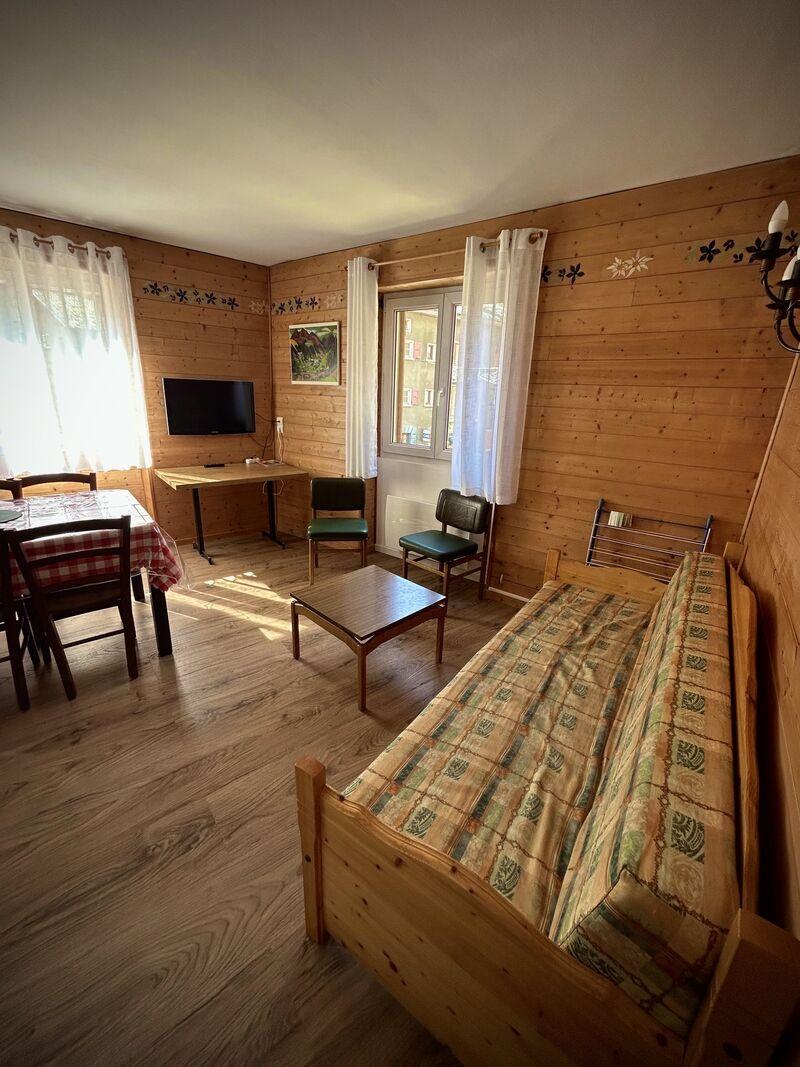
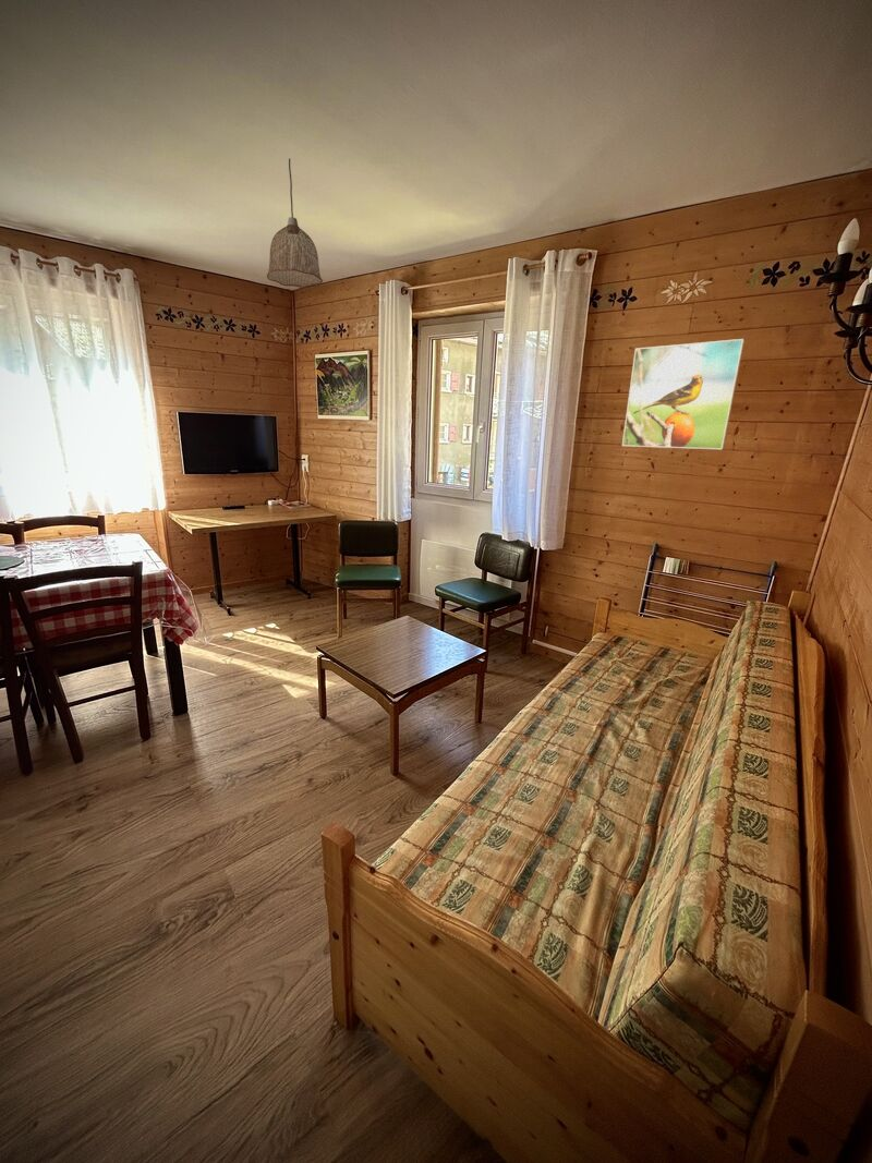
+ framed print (678, 397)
+ pendant lamp (292, 221)
